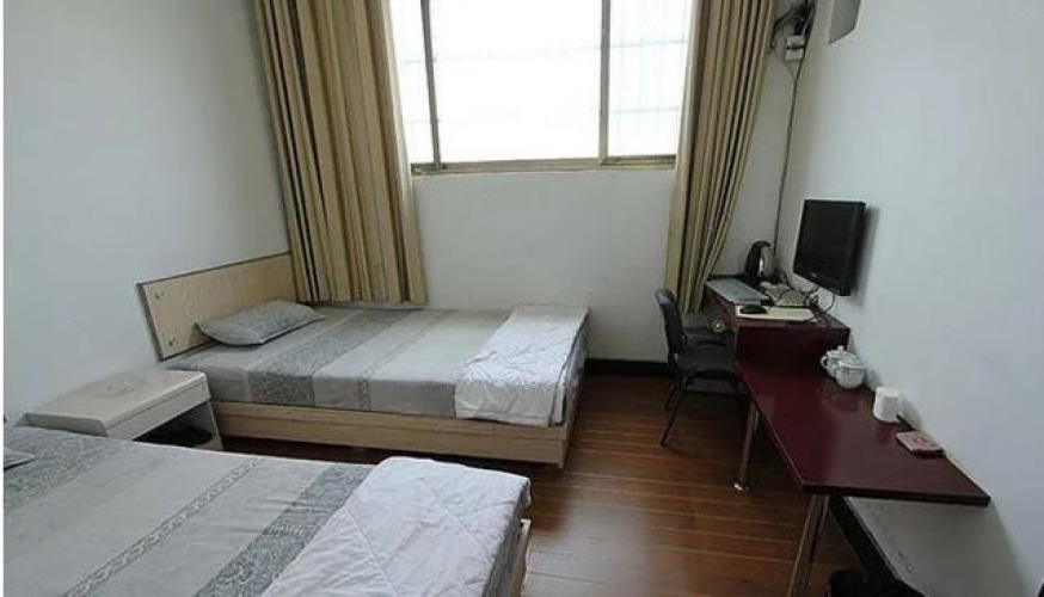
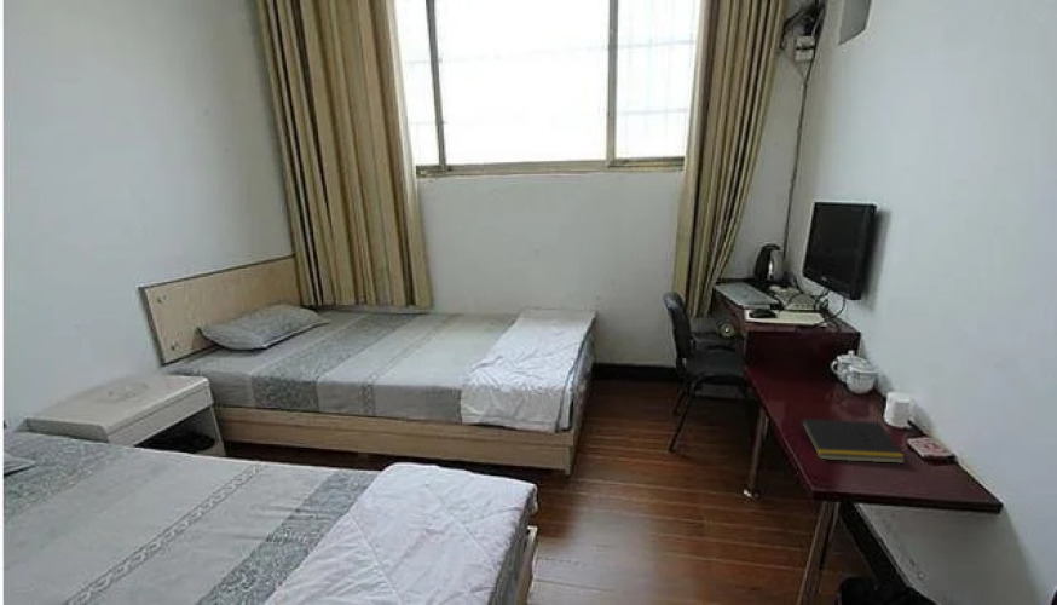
+ notepad (850, 439)
